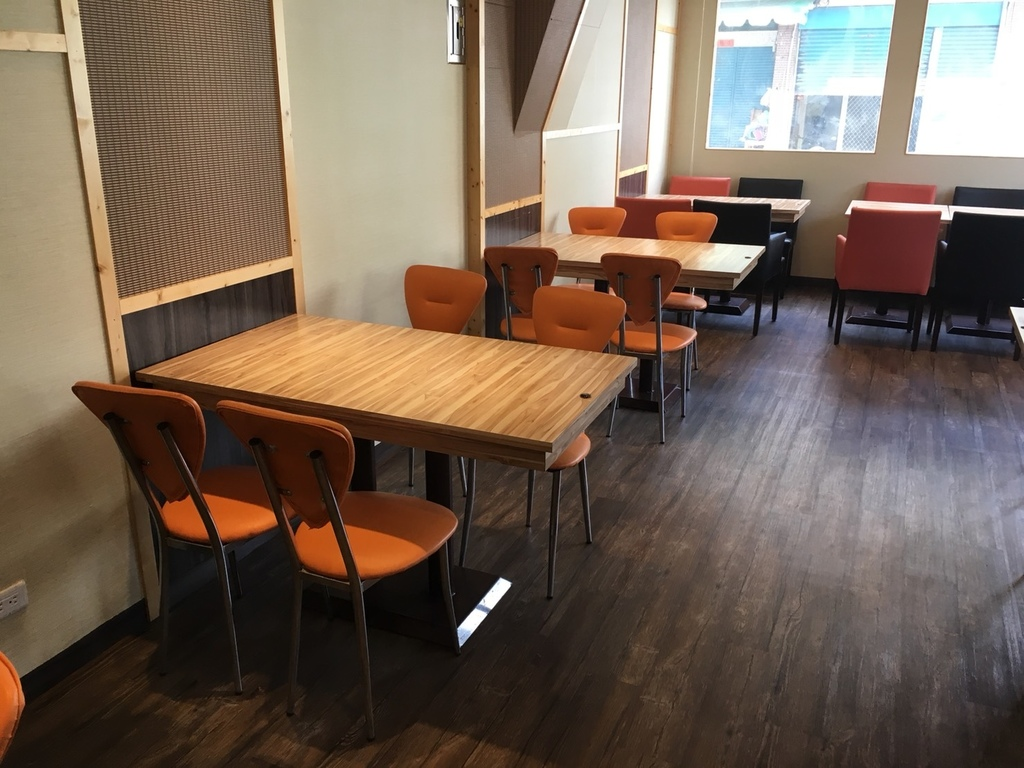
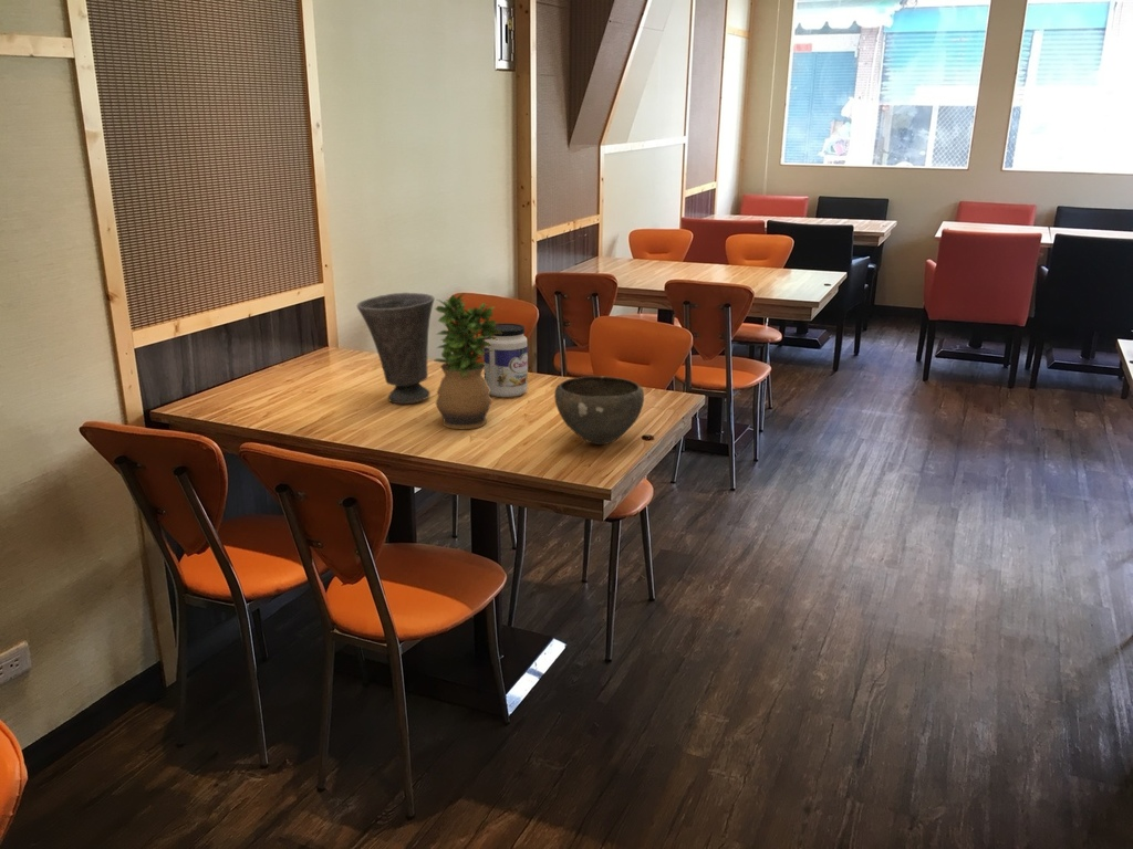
+ vase (398, 349)
+ potted plant (469, 359)
+ bowl (600, 415)
+ jar (506, 360)
